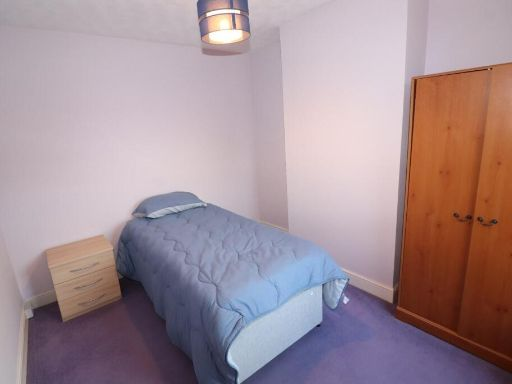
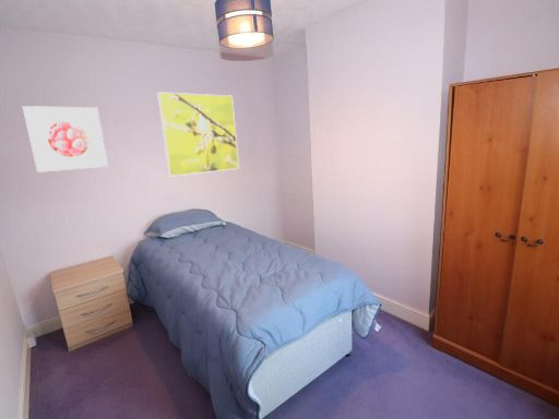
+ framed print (202, 134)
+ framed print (68, 139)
